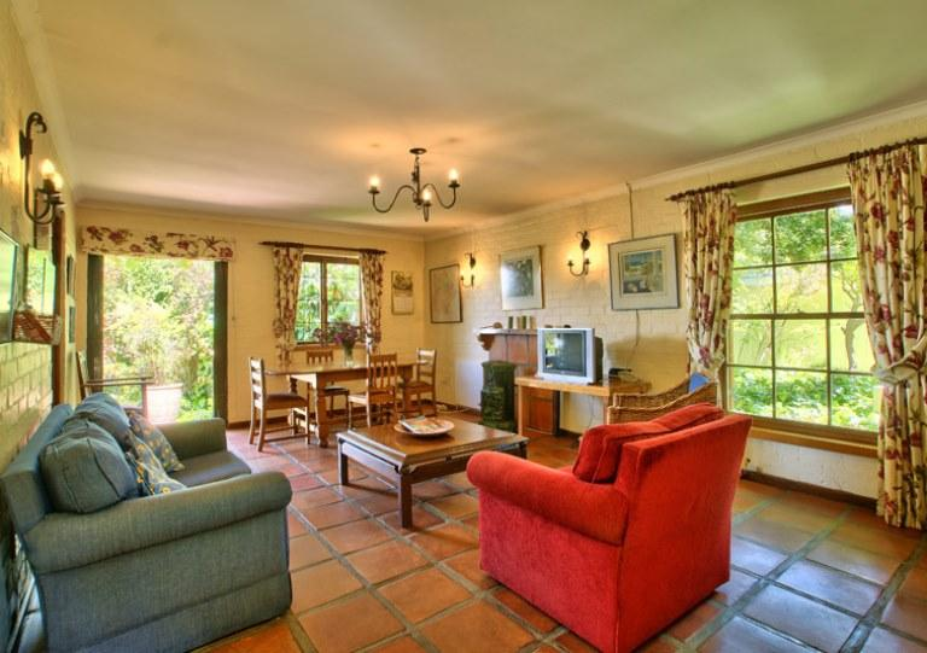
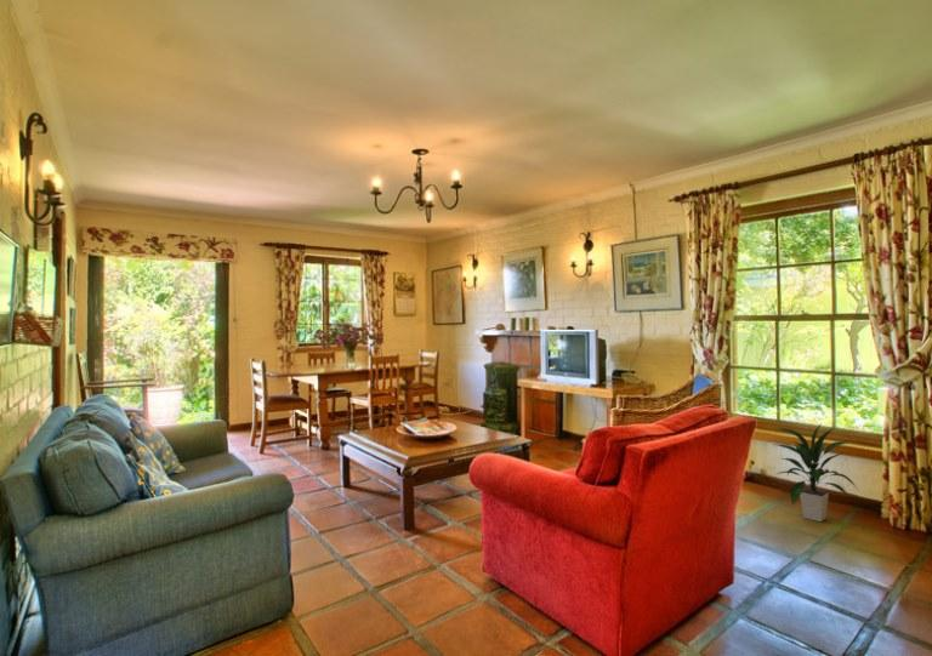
+ indoor plant (809, 469)
